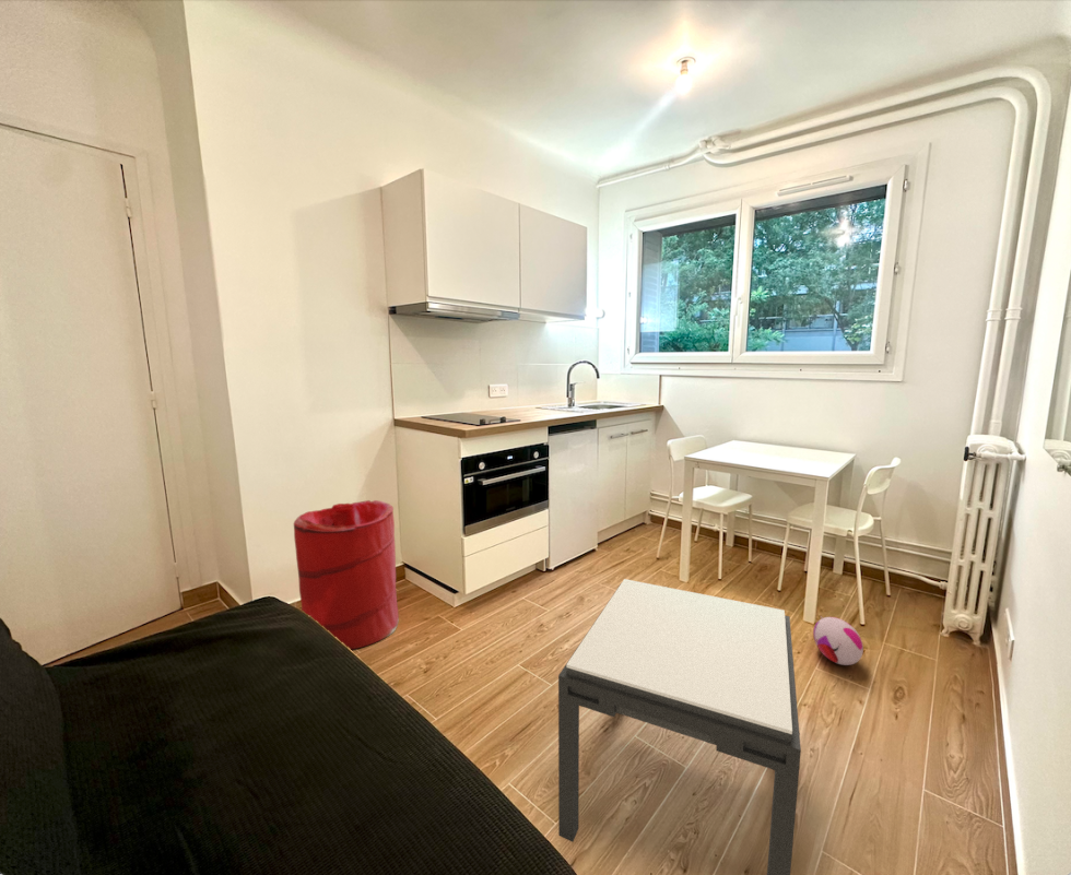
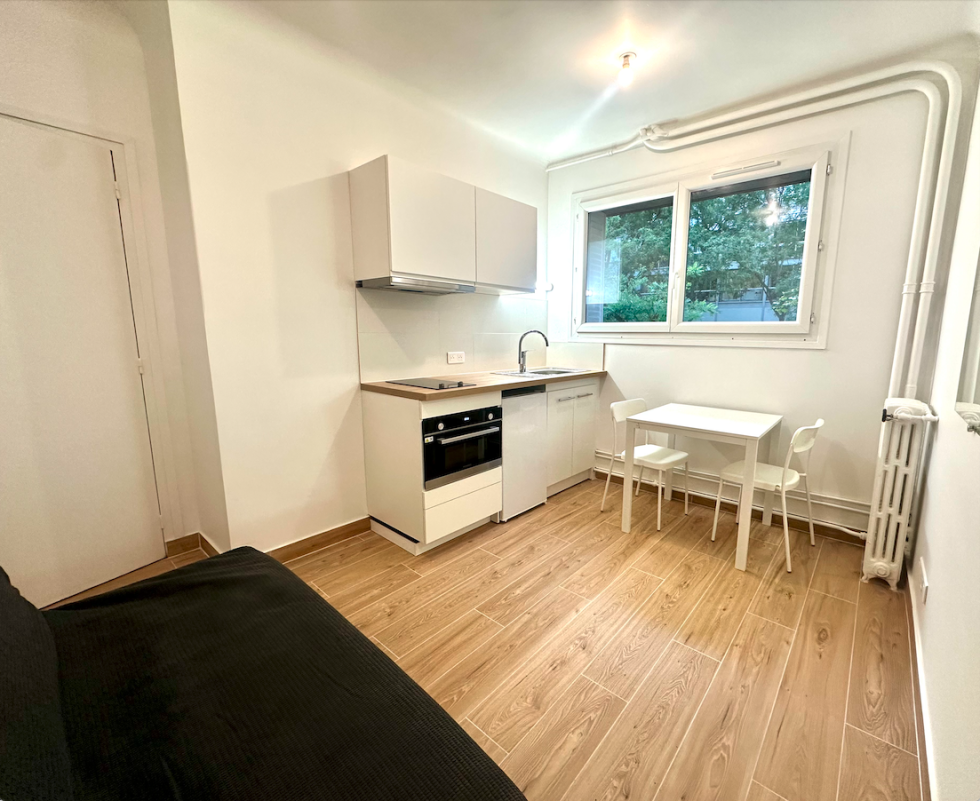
- side table (682, 713)
- plush toy (837, 640)
- laundry hamper (349, 567)
